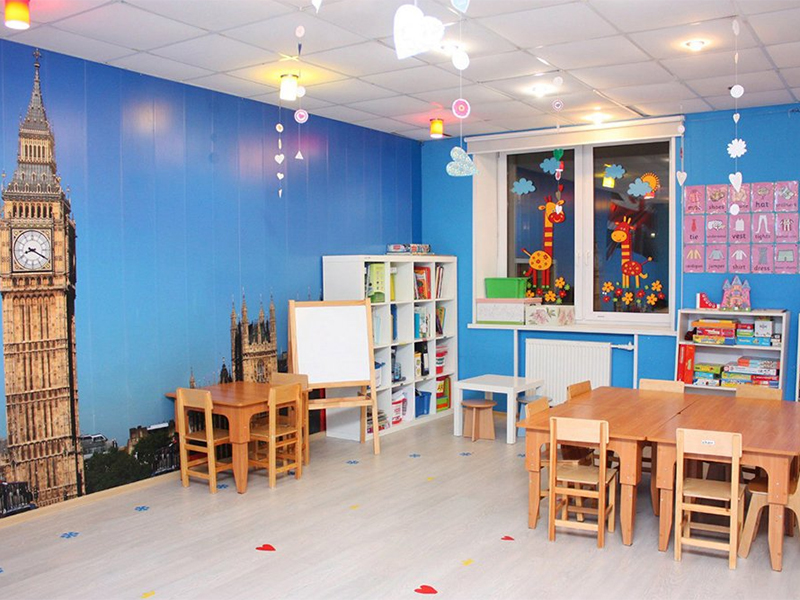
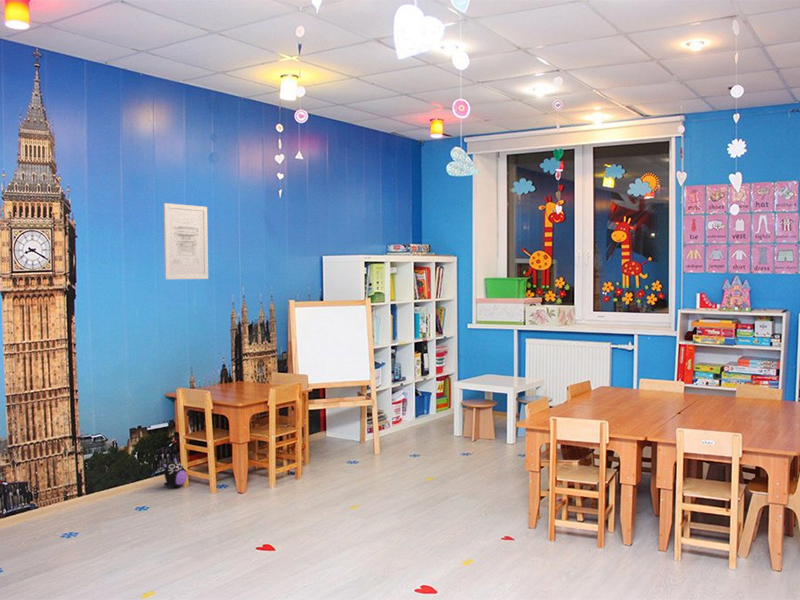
+ wall art (186, 242)
+ plush toy (175, 472)
